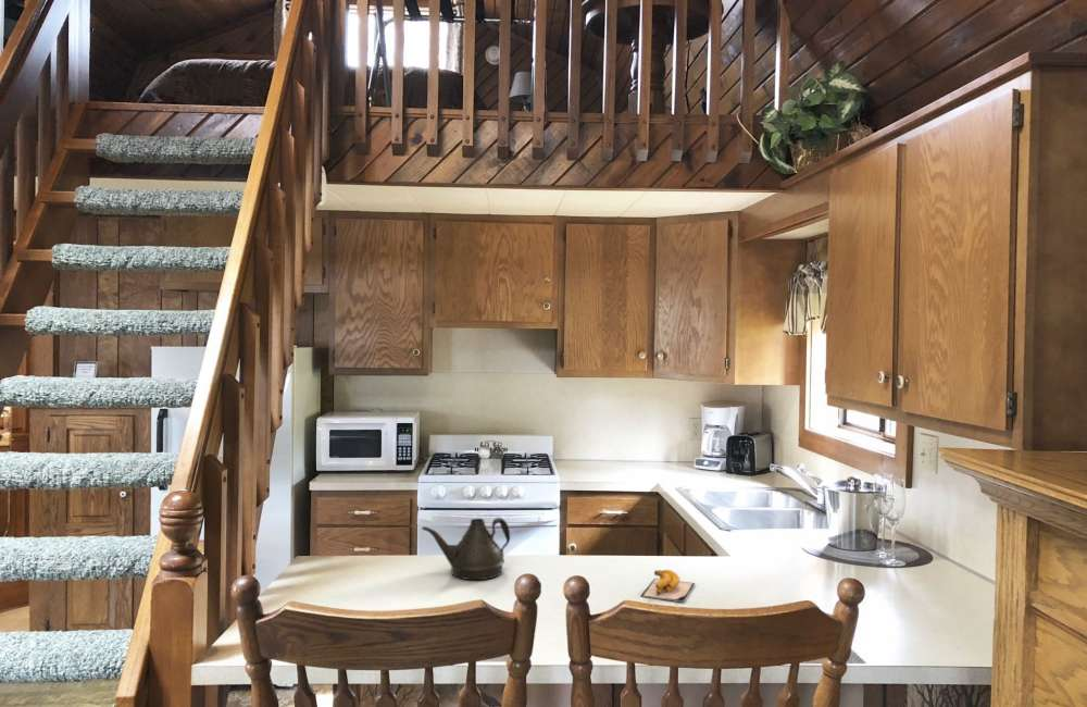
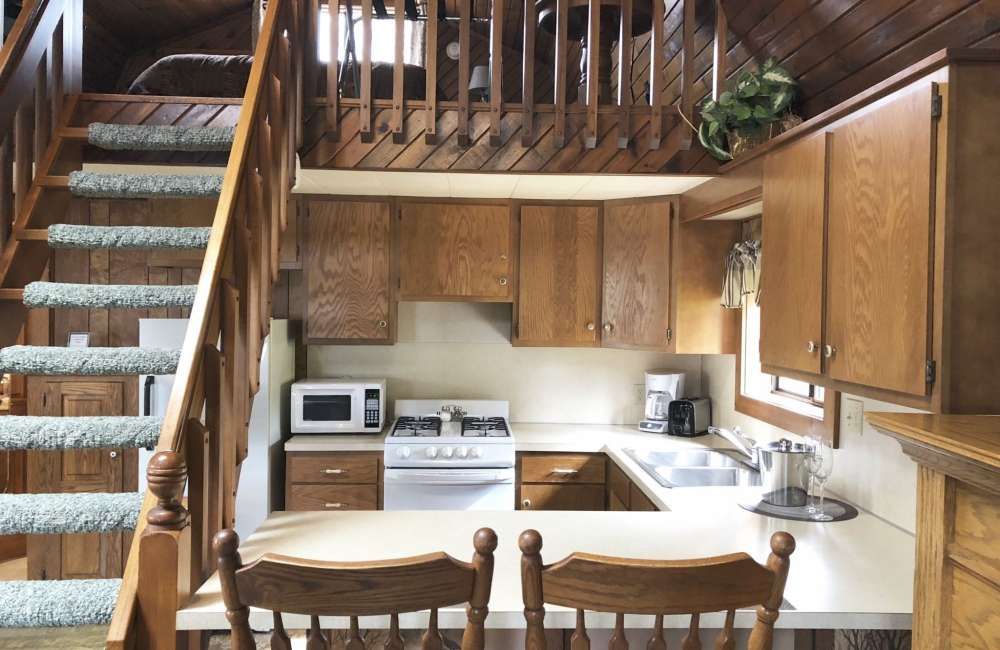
- banana (669, 582)
- teapot (465, 546)
